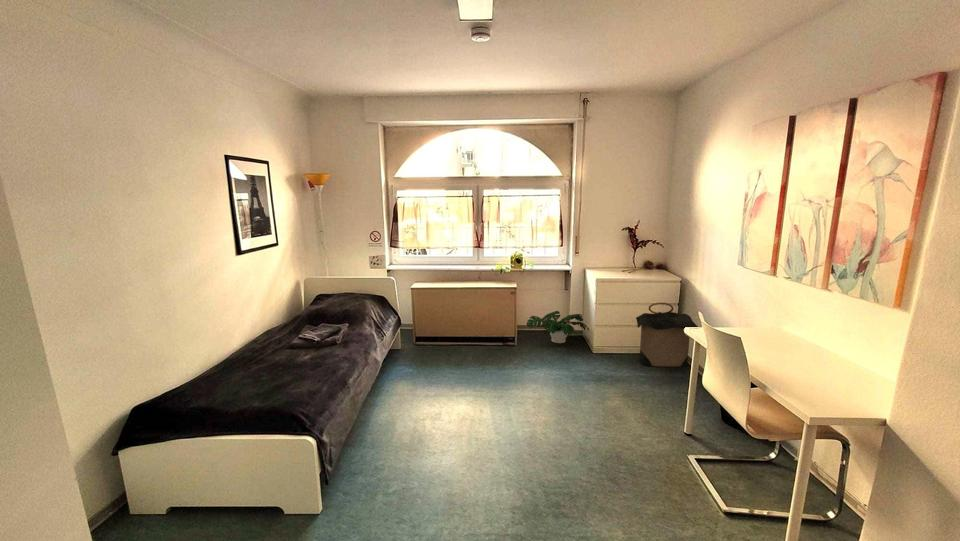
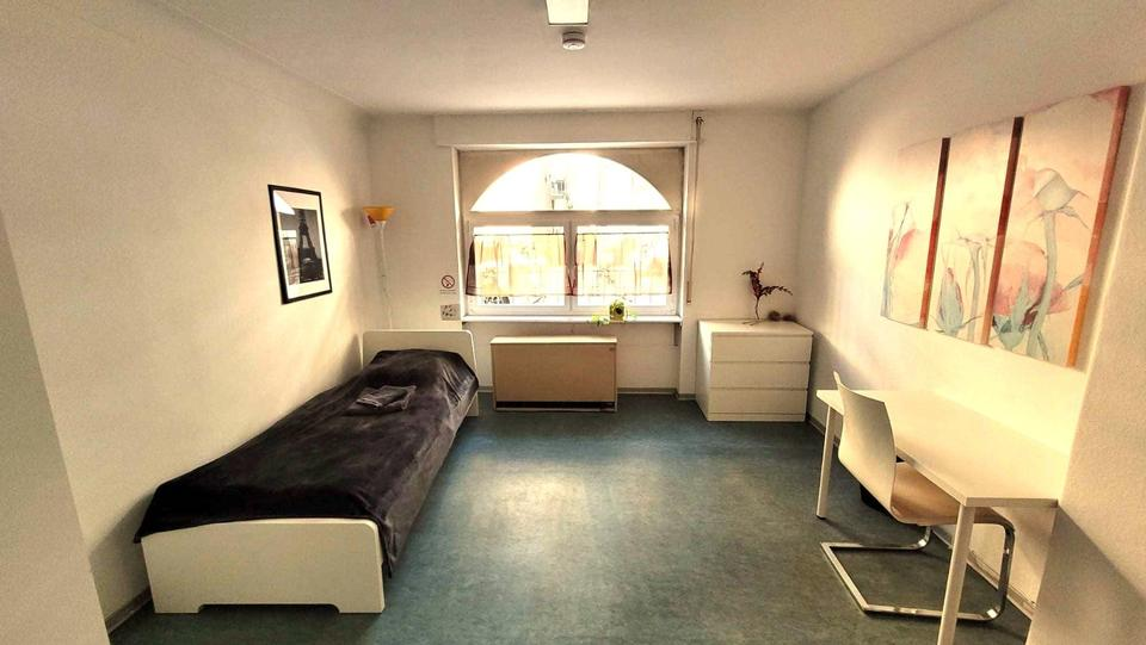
- laundry hamper (665, 331)
- potted plant (555, 329)
